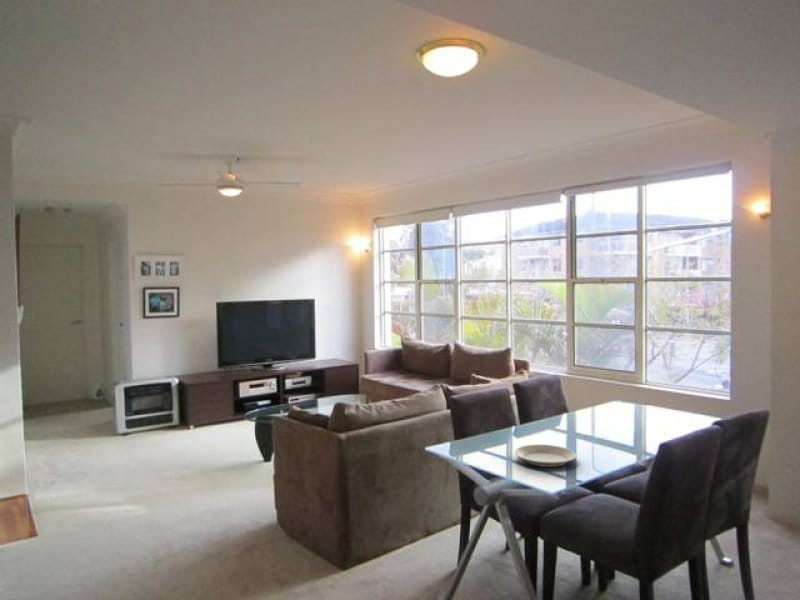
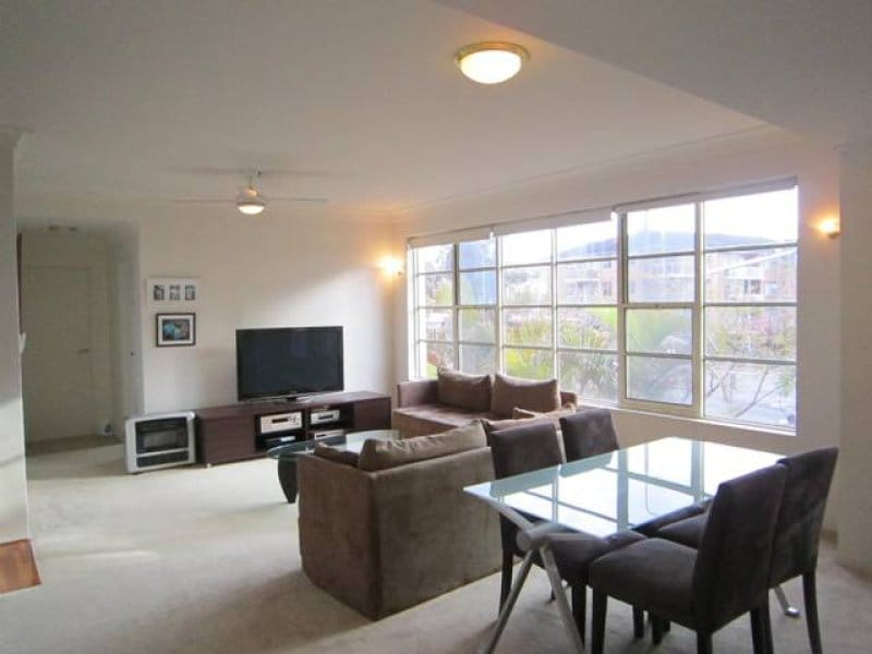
- plate (545, 456)
